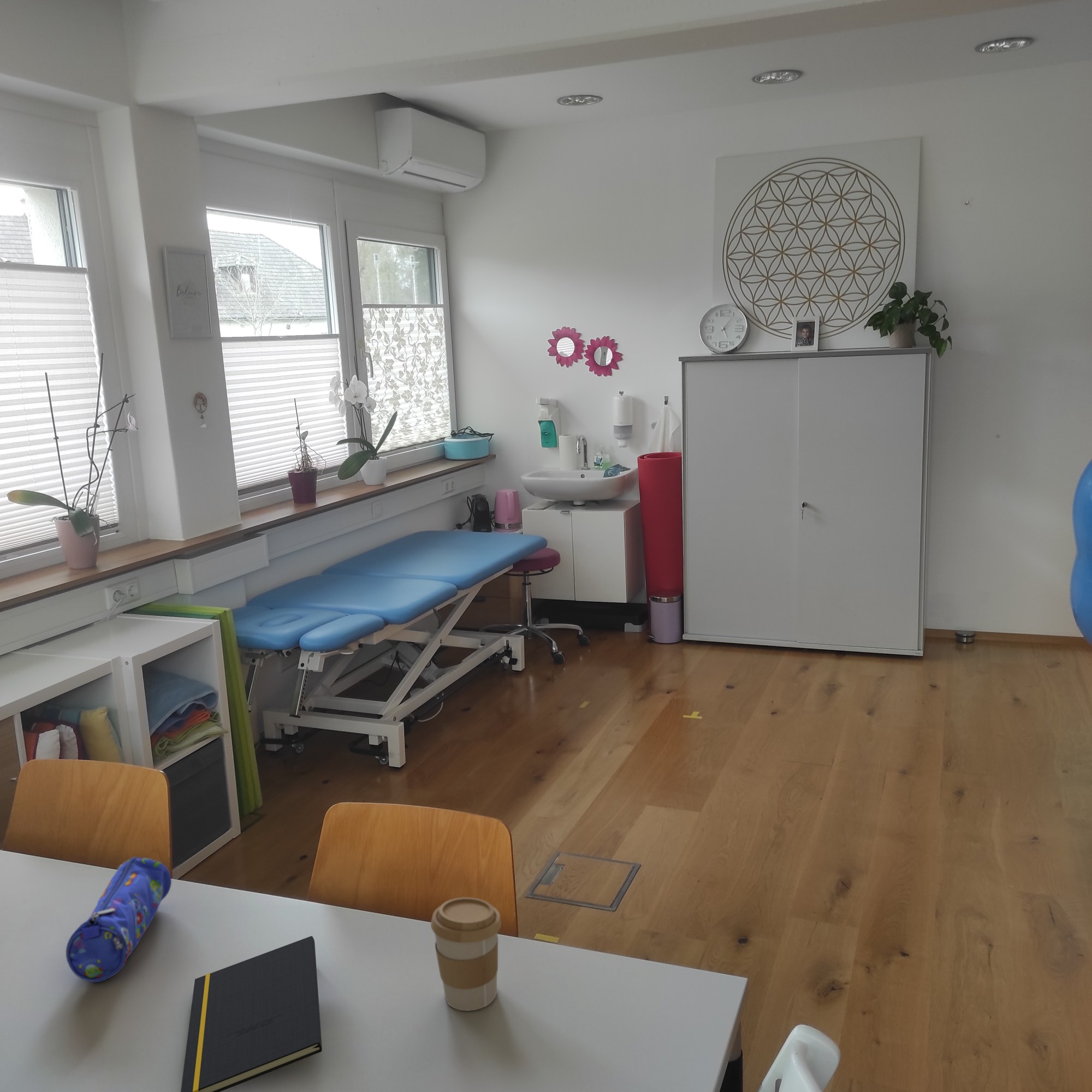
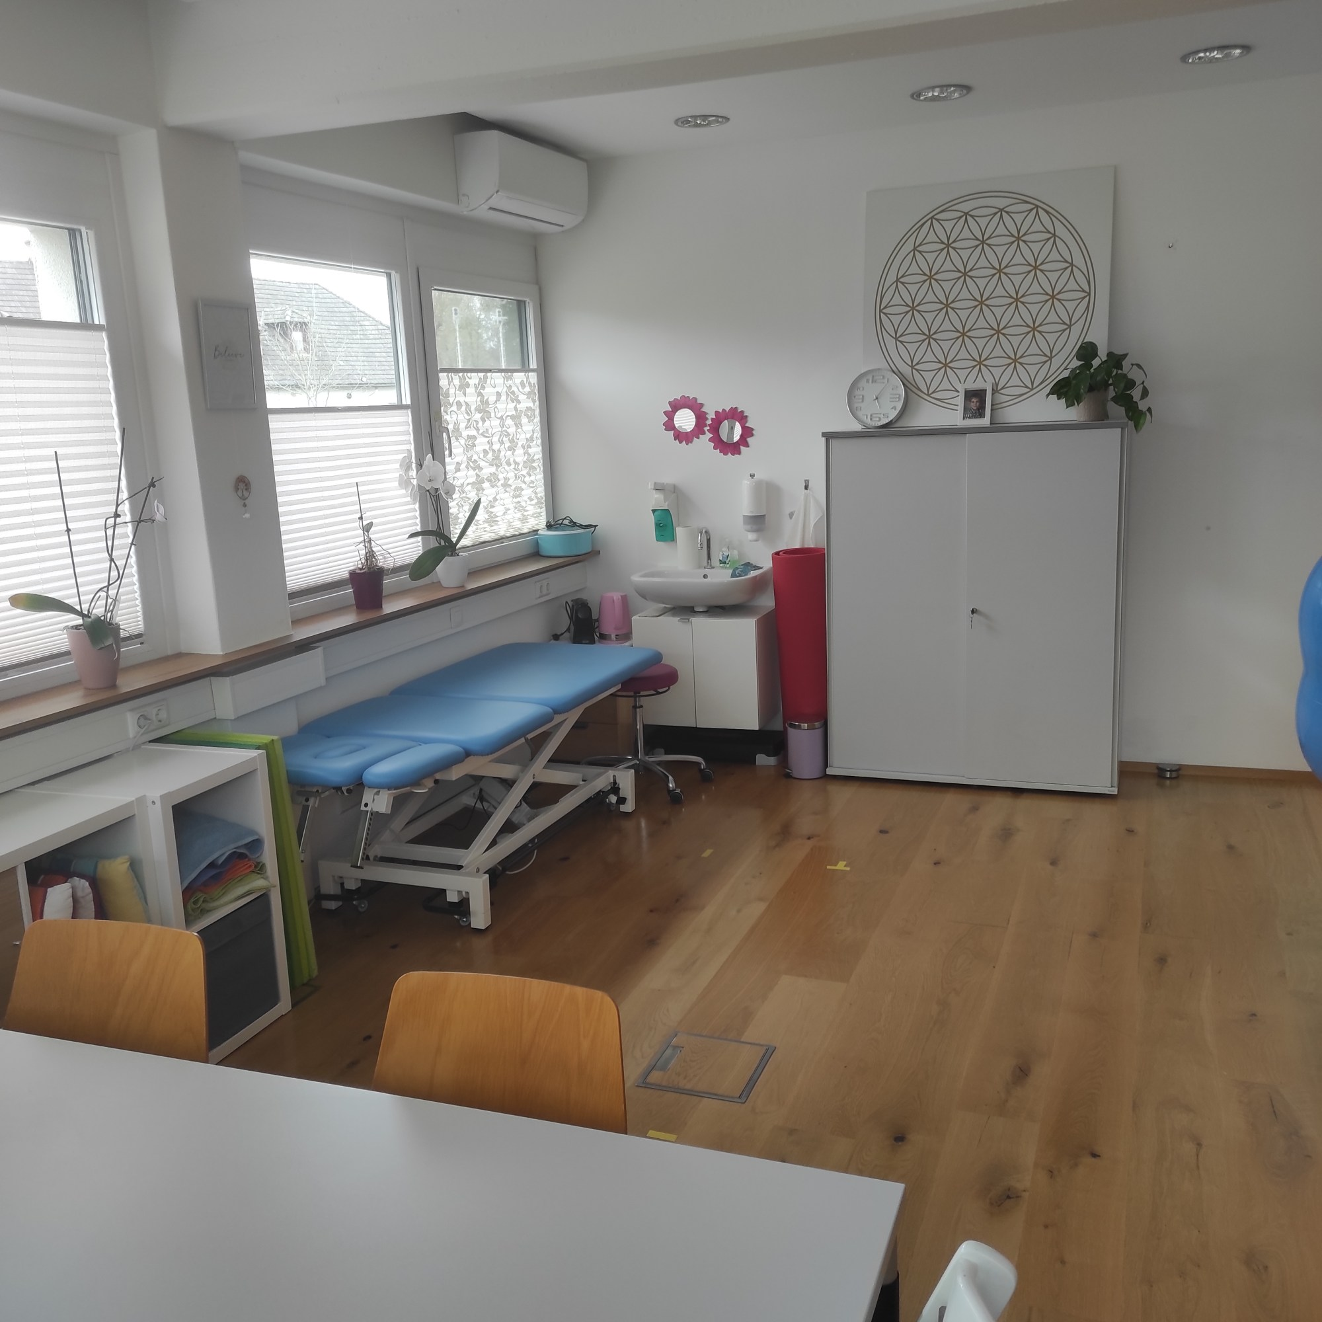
- notepad (254, 1013)
- coffee cup (468, 951)
- pencil case (121, 913)
